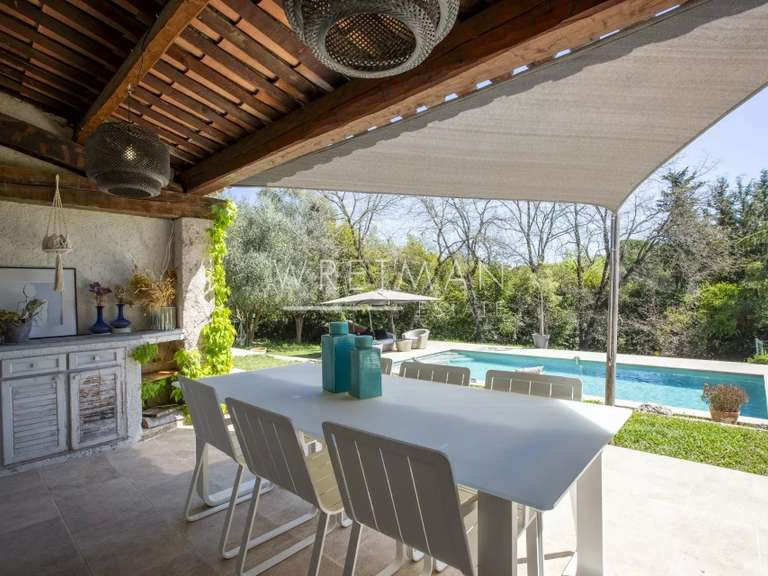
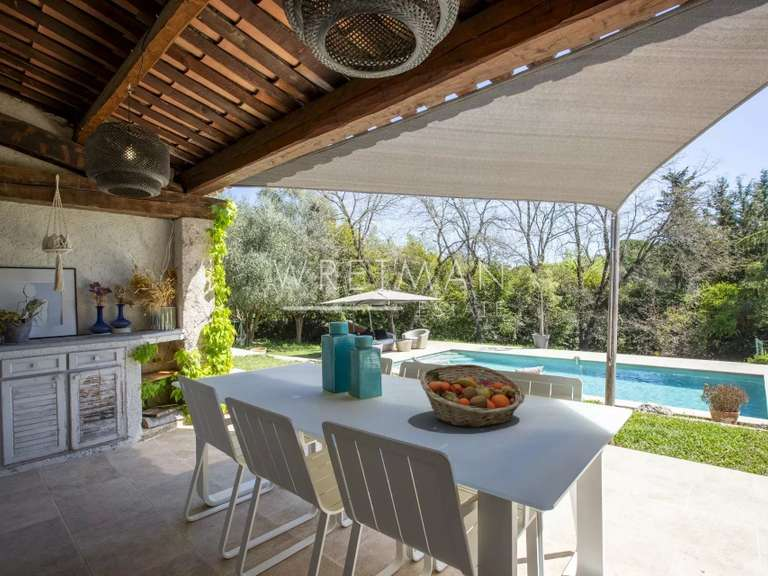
+ fruit basket (471, 393)
